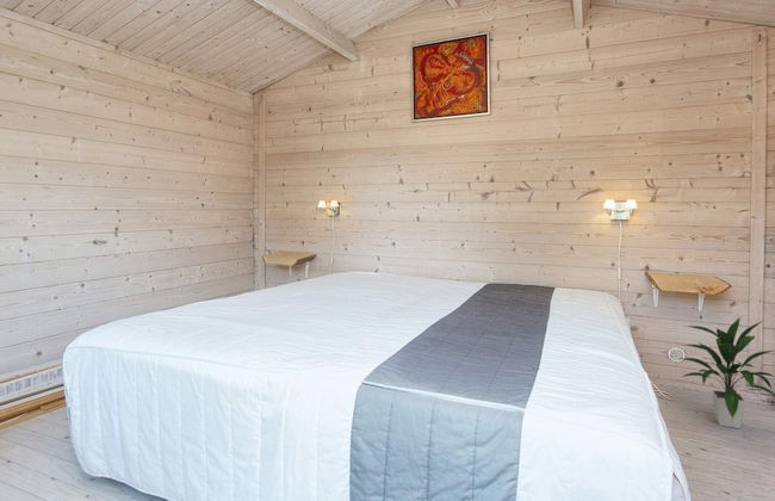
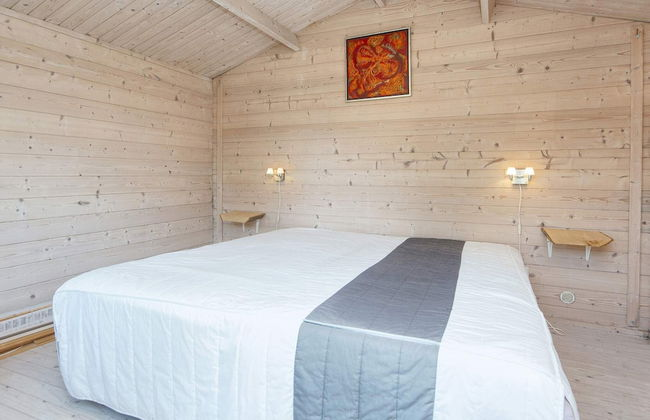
- indoor plant (726, 371)
